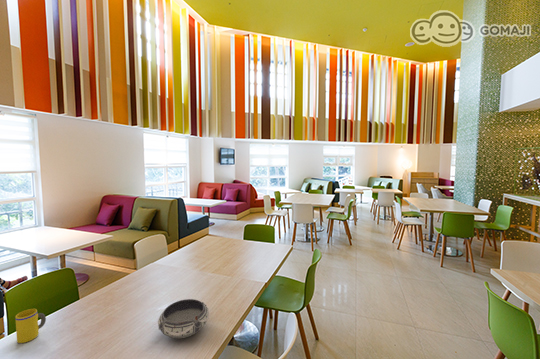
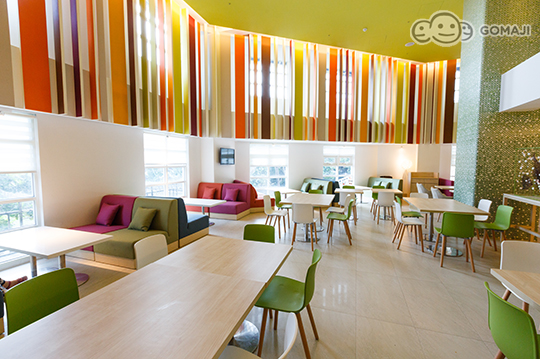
- mug (31, 323)
- bowl (184, 319)
